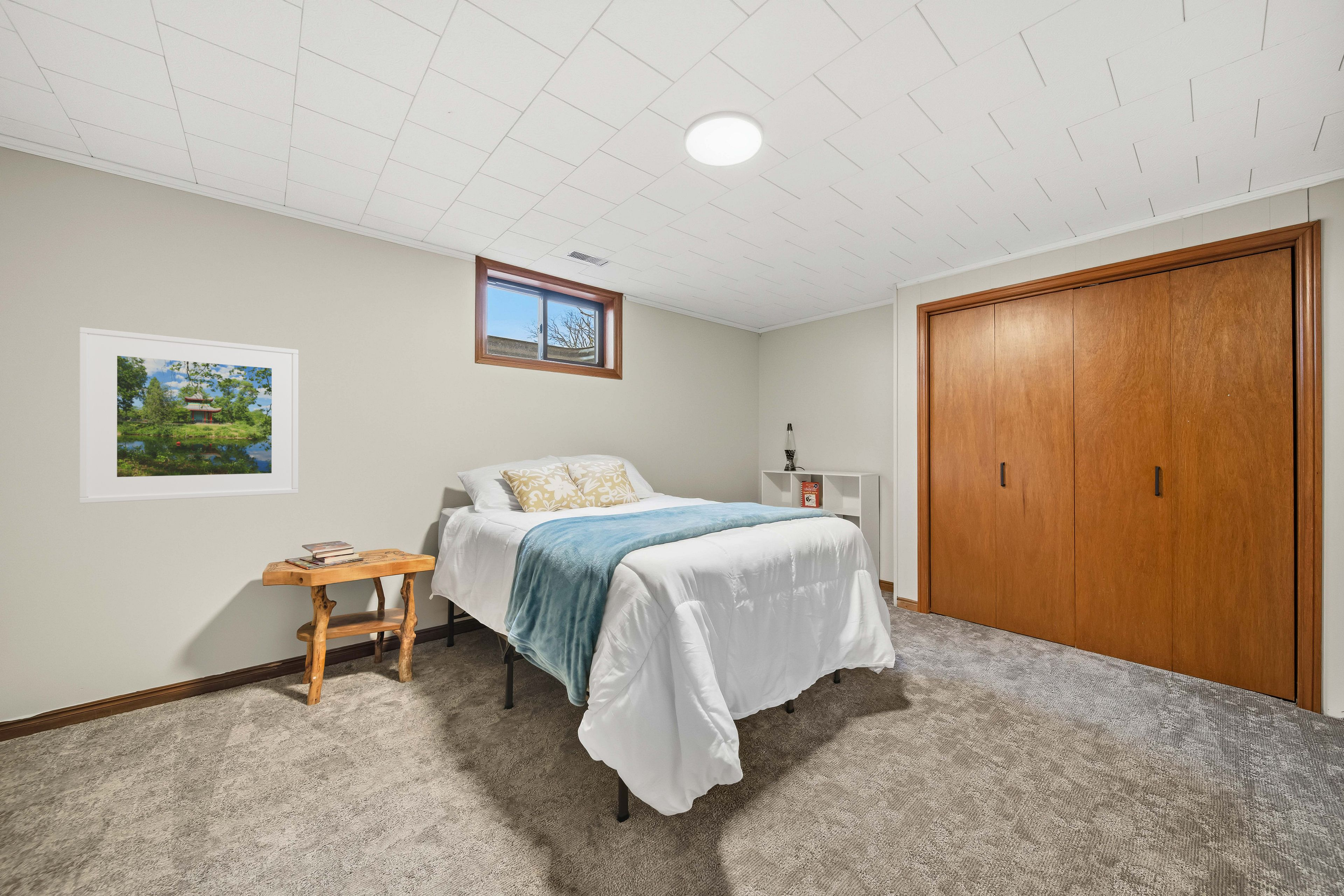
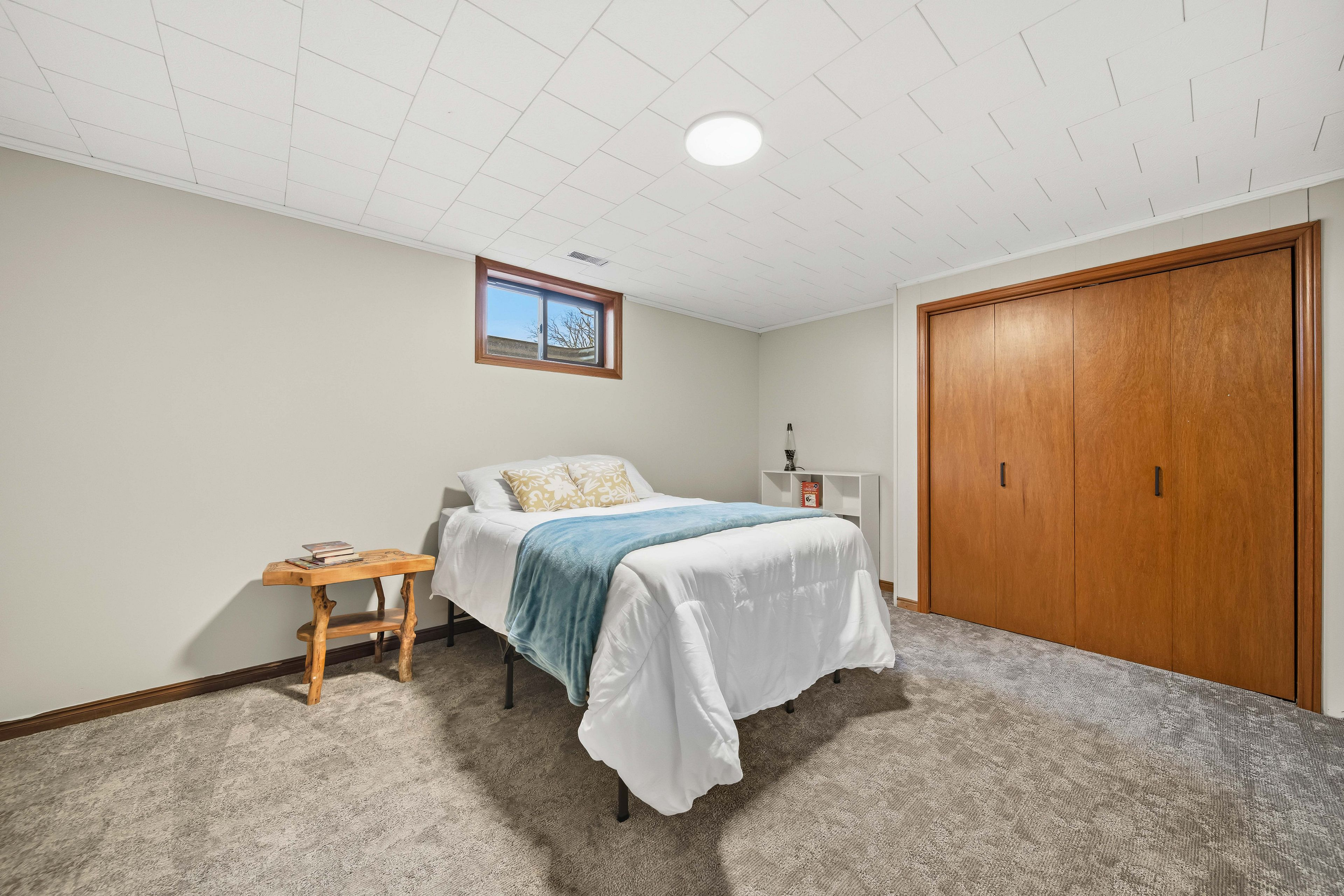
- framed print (200, 419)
